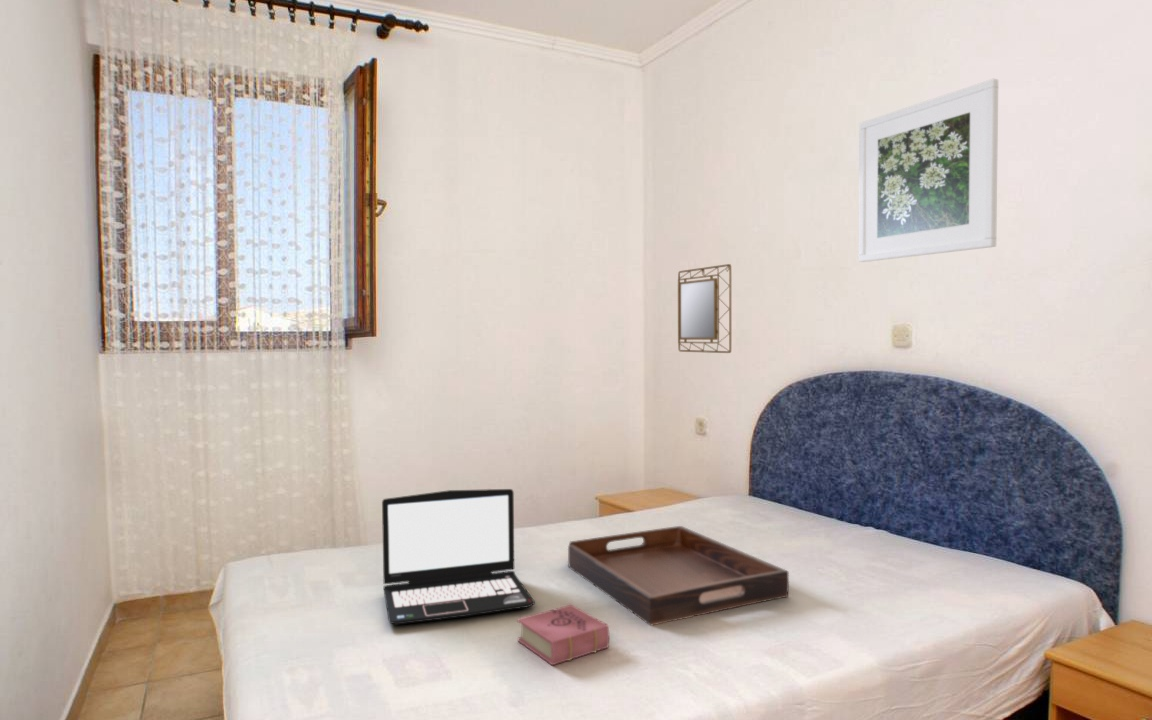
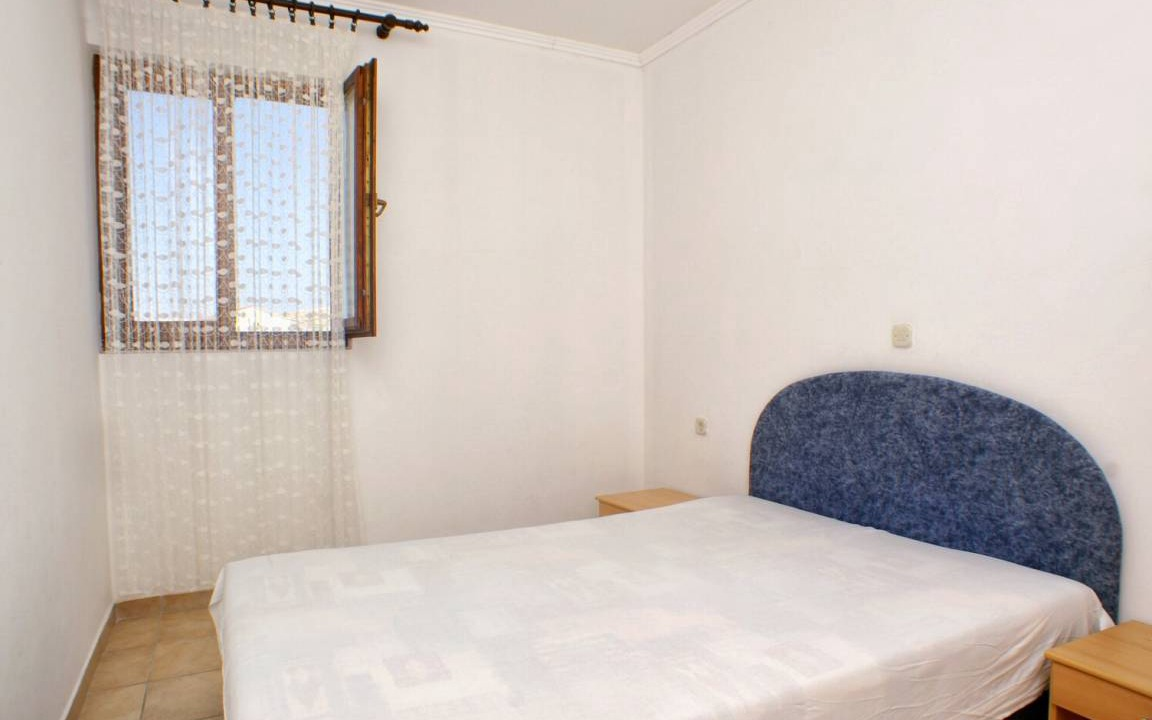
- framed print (921, 179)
- laptop (456, 551)
- serving tray (668, 567)
- home mirror (700, 310)
- book (563, 633)
